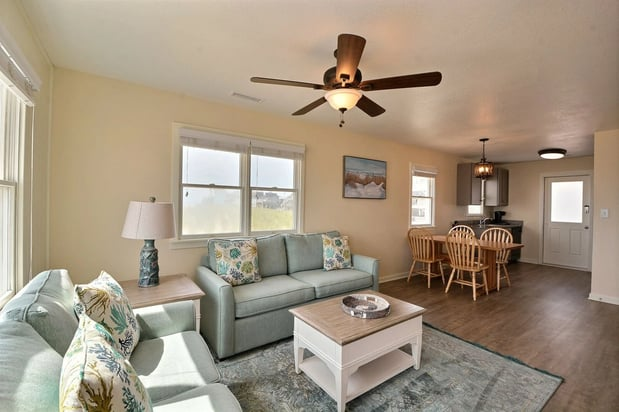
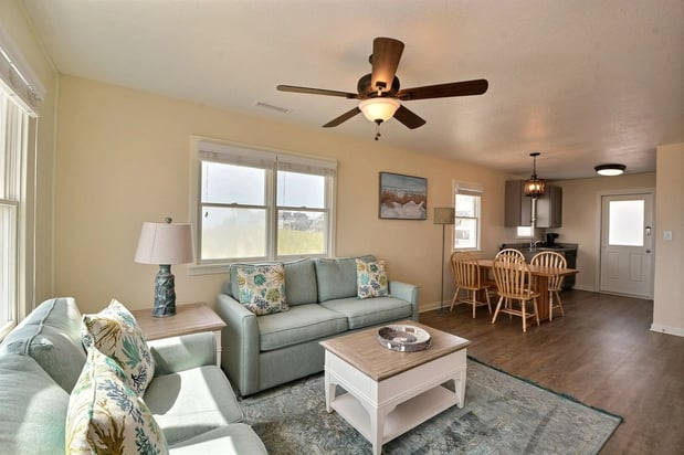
+ floor lamp (442, 260)
